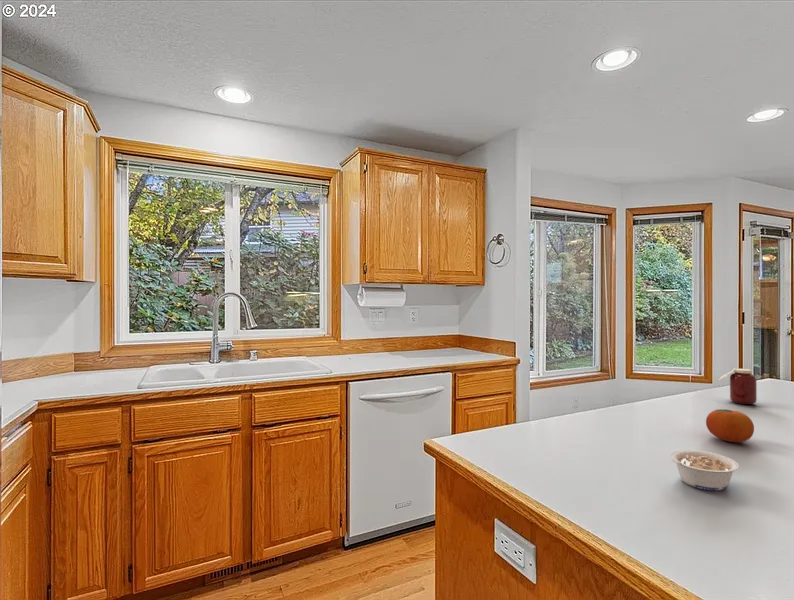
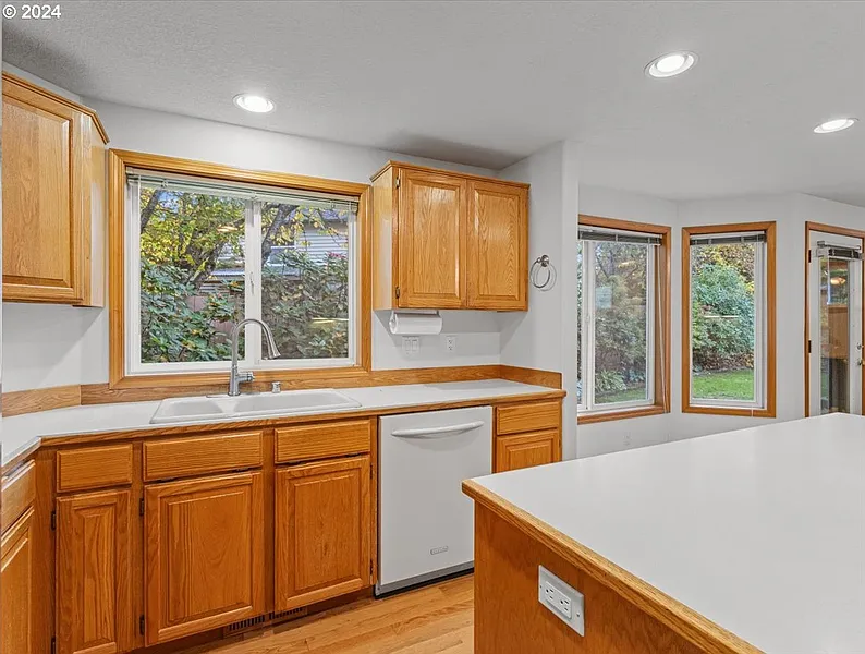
- jar (737, 385)
- legume (703, 469)
- fruit (729, 425)
